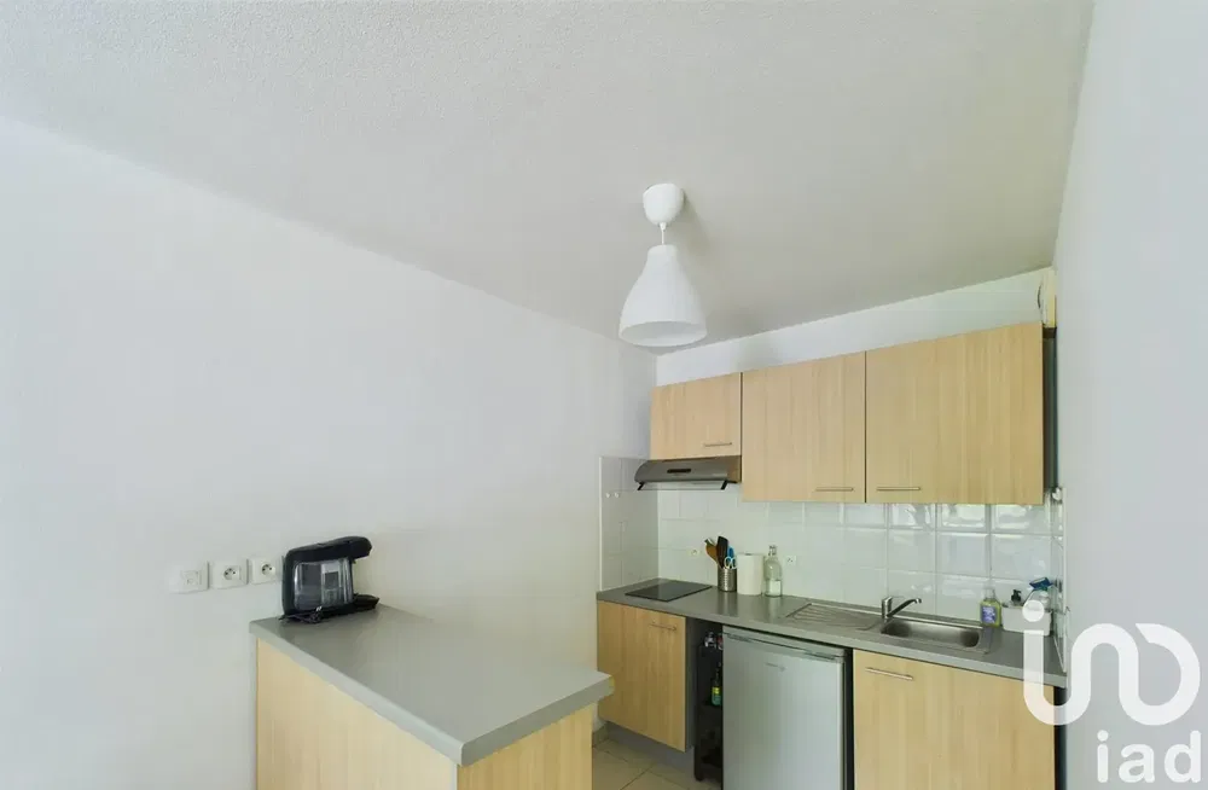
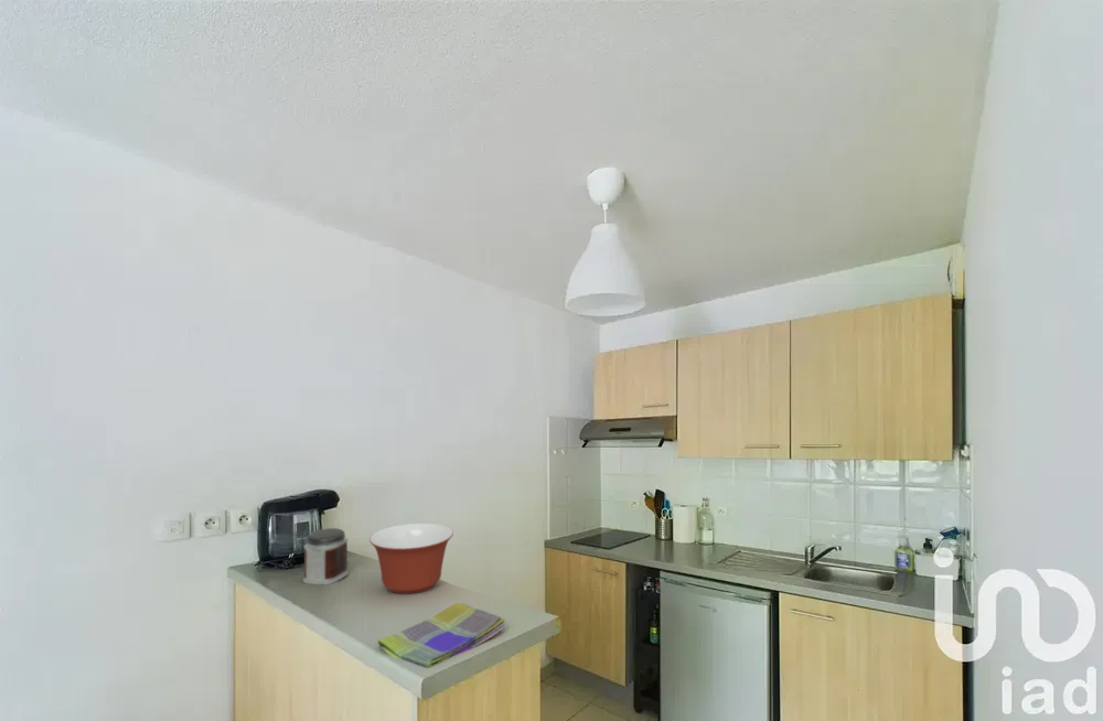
+ dish towel (443, 633)
+ mixing bowl (411, 560)
+ jar (325, 555)
